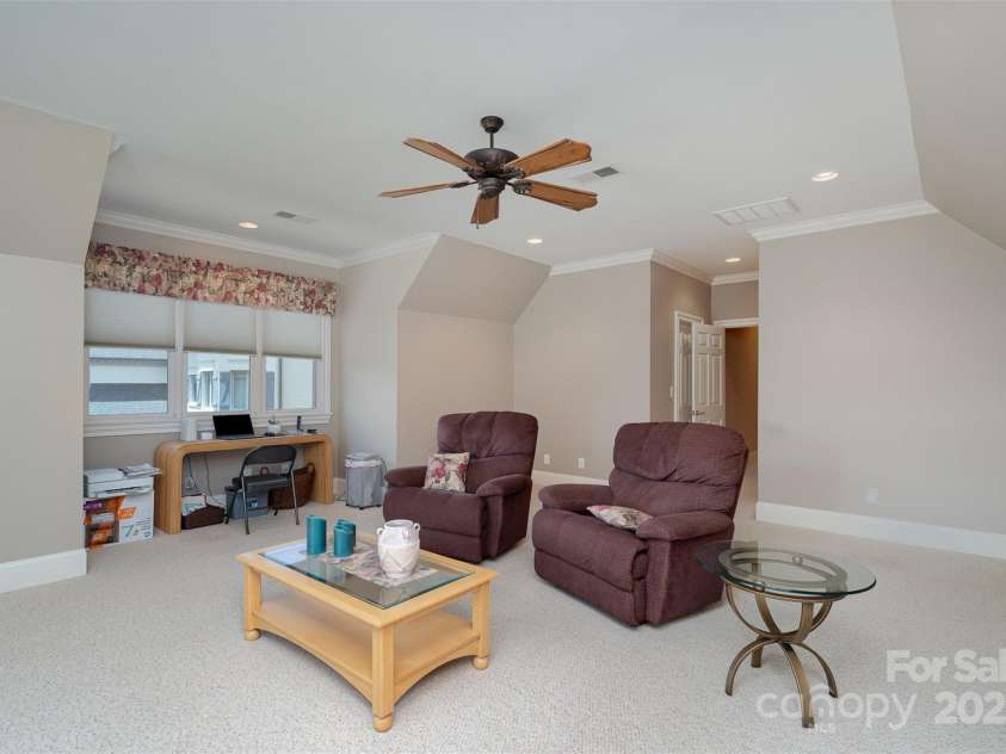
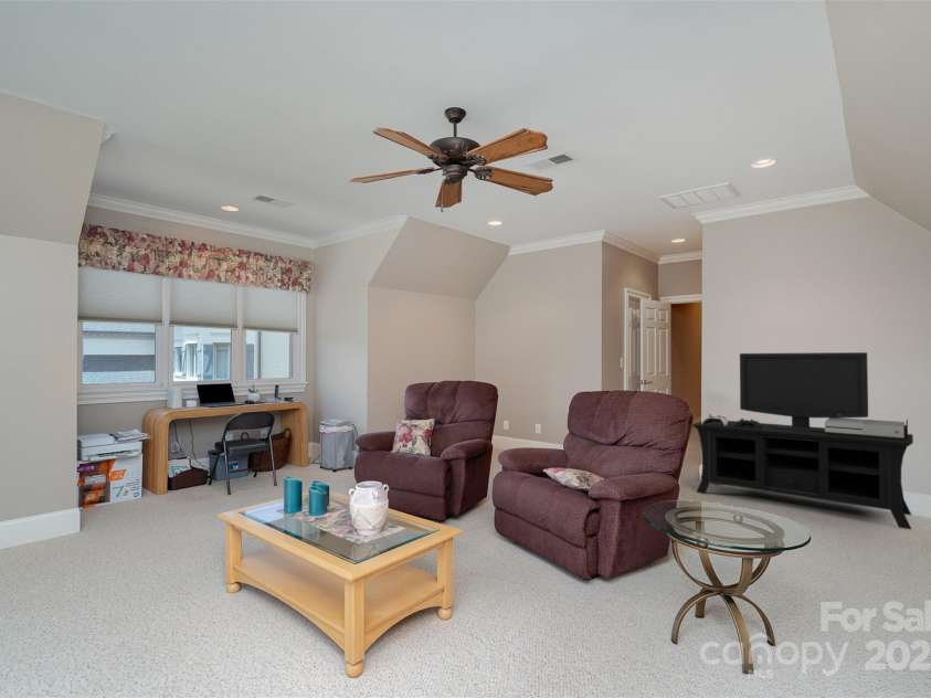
+ media console (794, 427)
